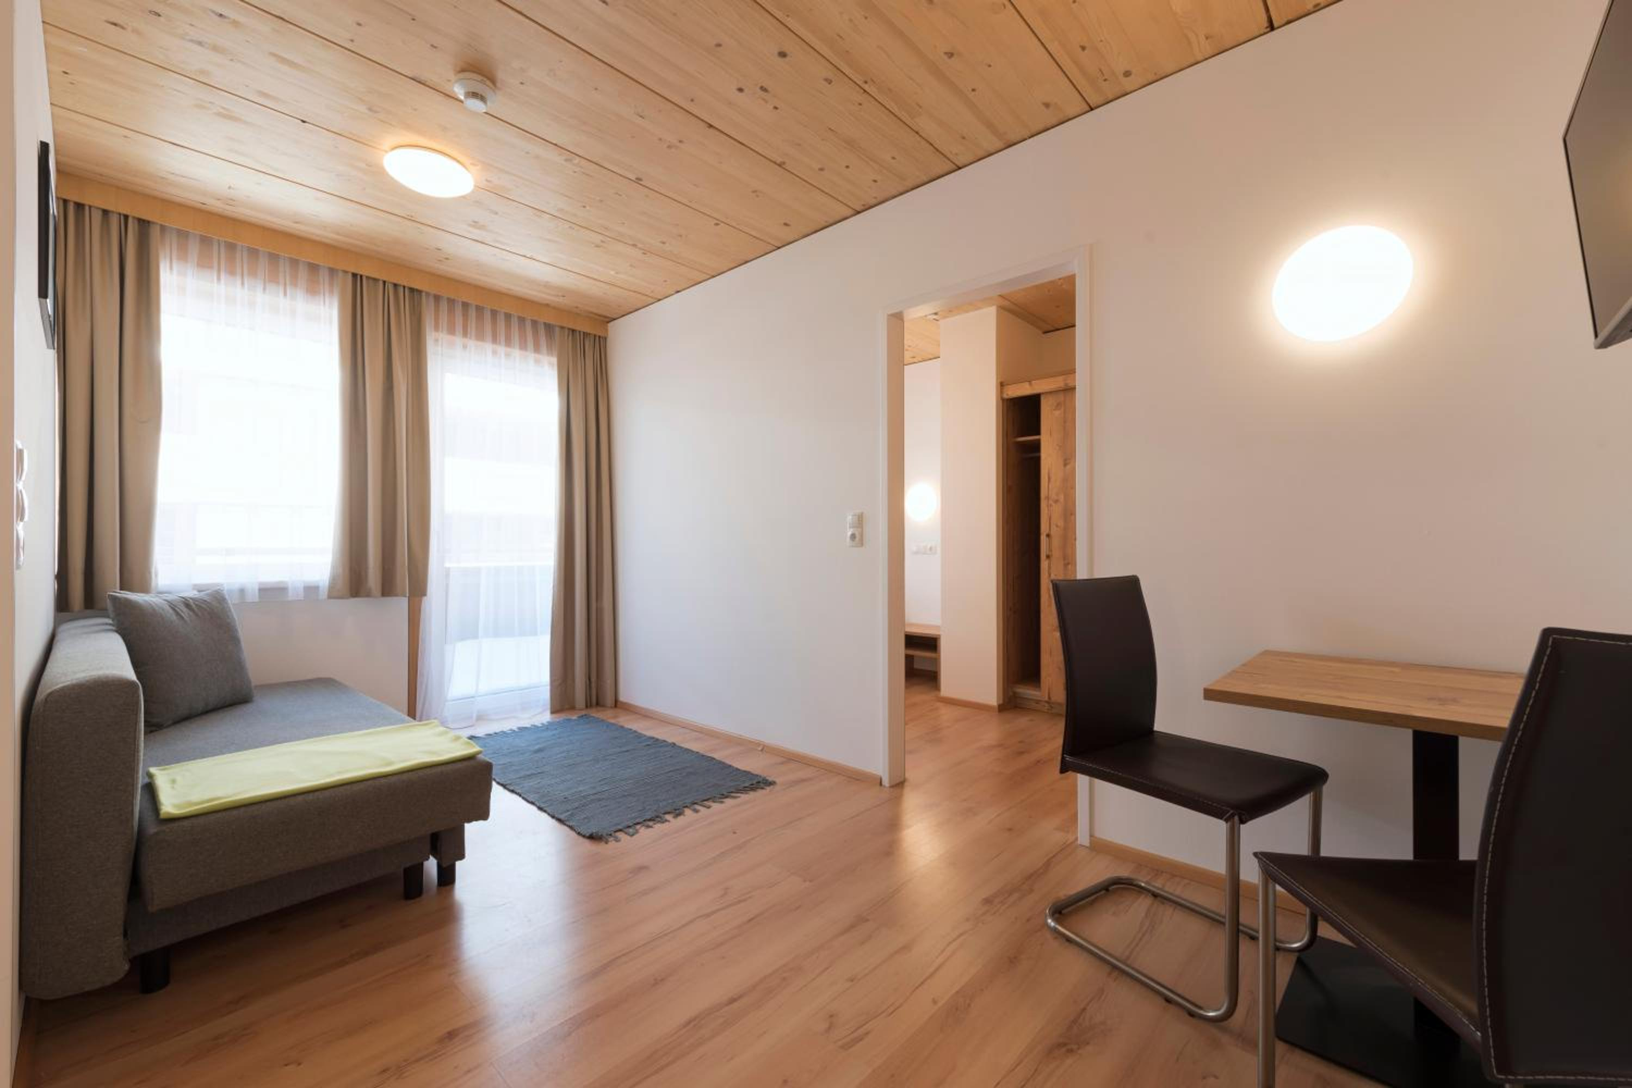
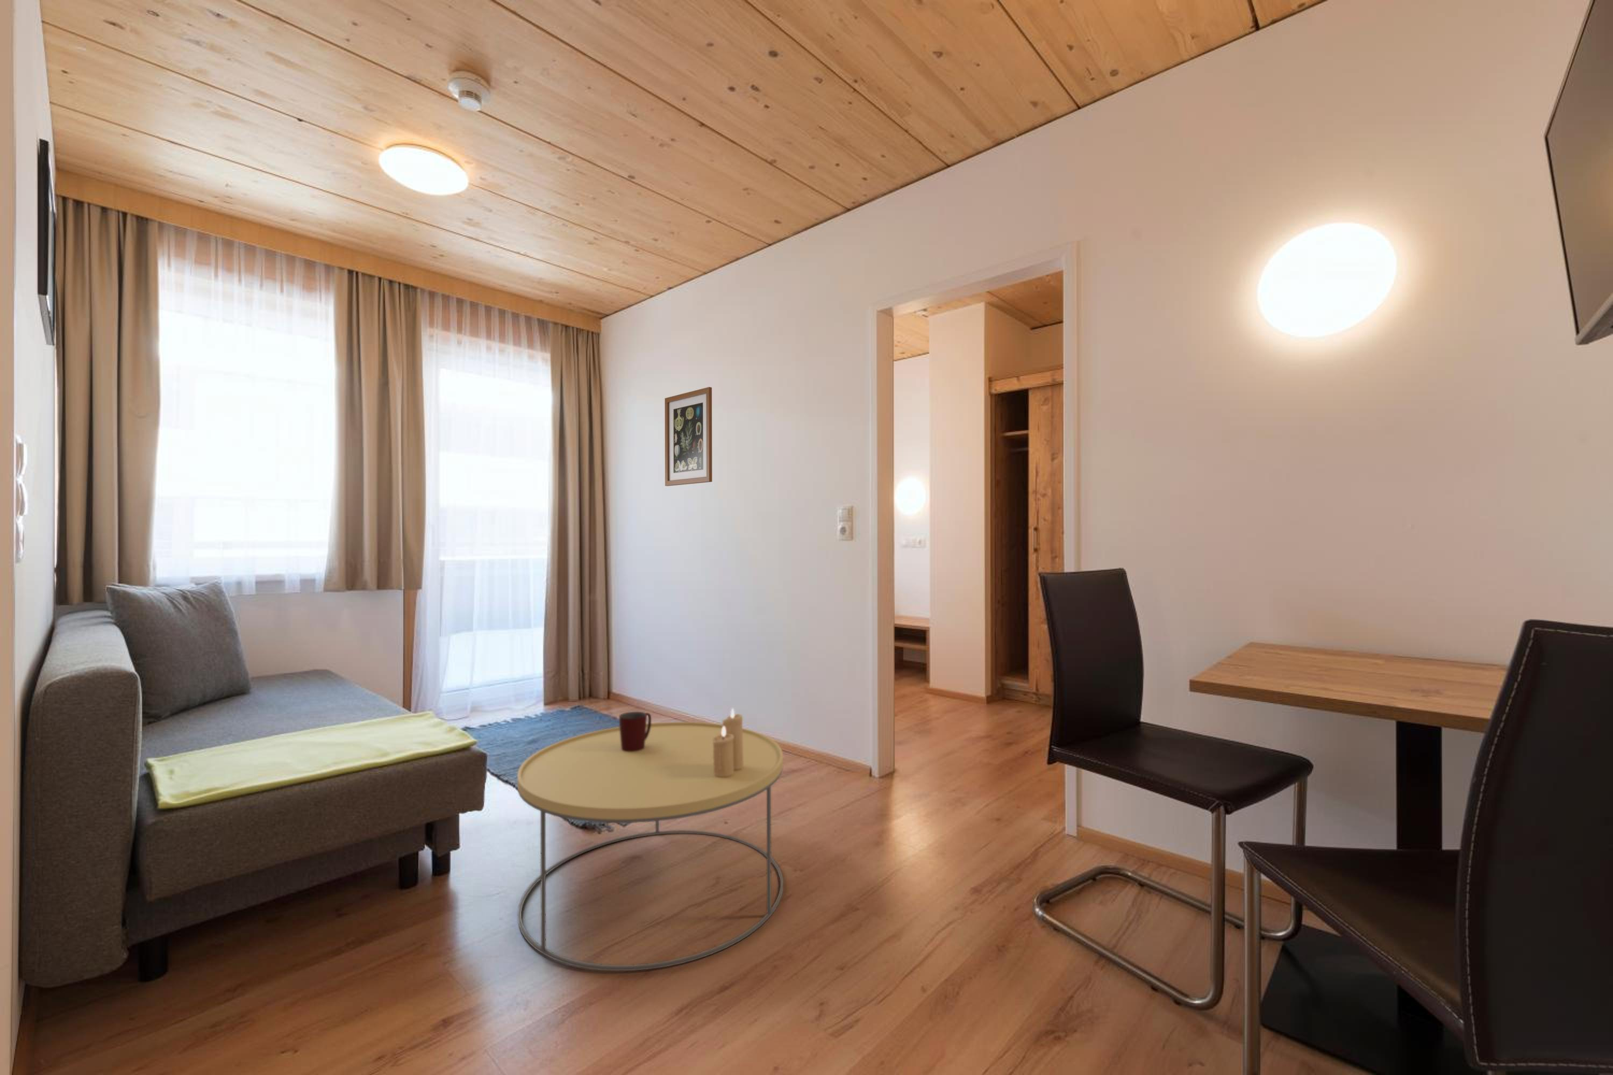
+ candle (728, 737)
+ coffee table (656, 822)
+ wall art (688, 438)
+ mug (636, 727)
